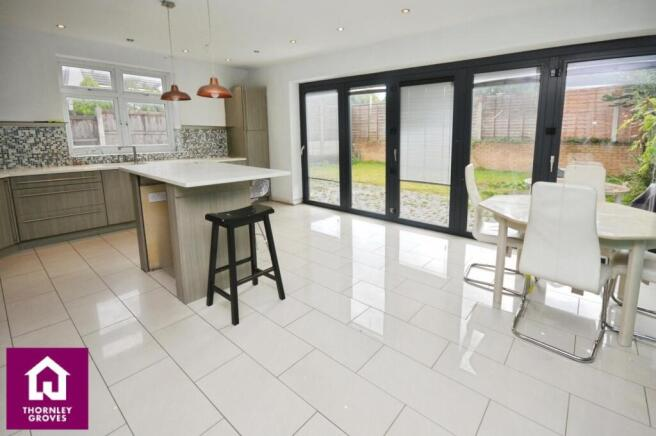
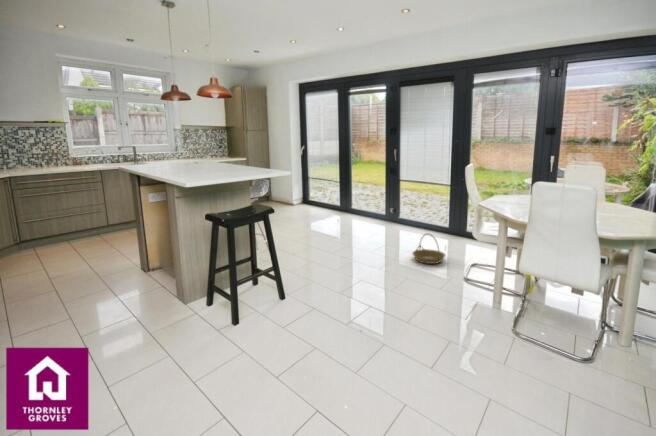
+ basket (428, 249)
